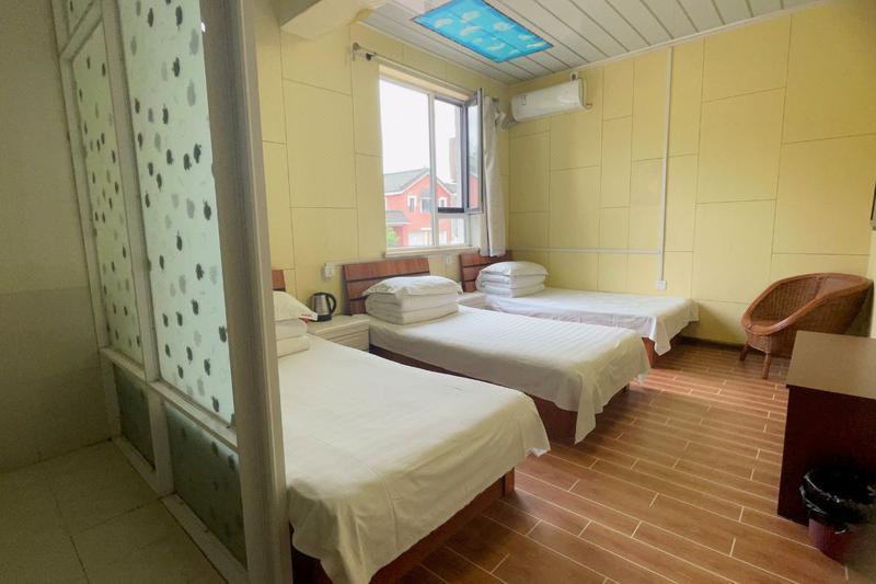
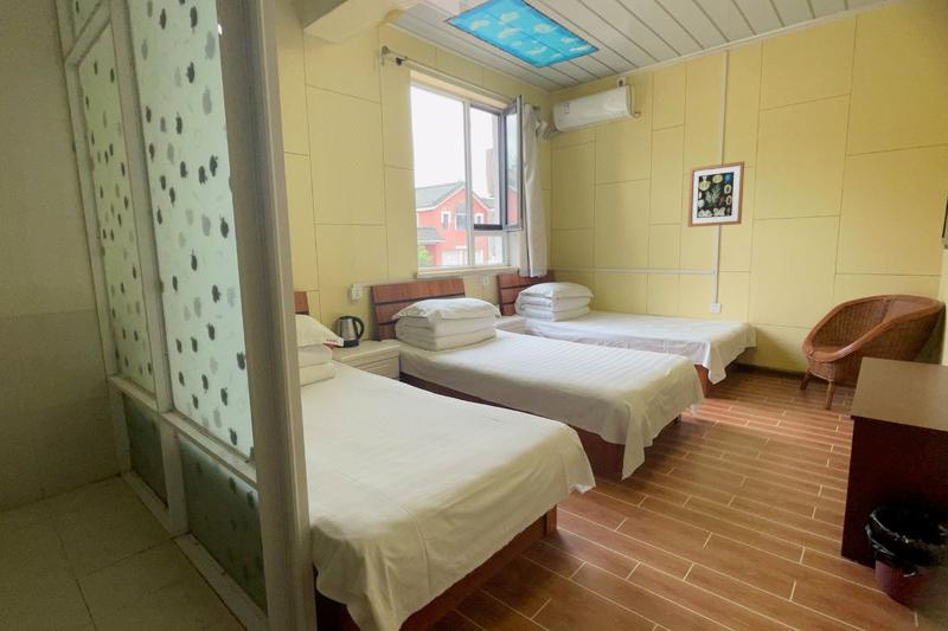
+ wall art (715, 195)
